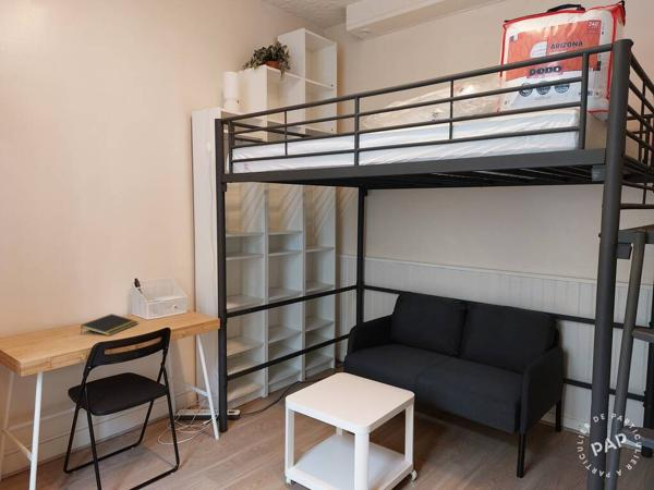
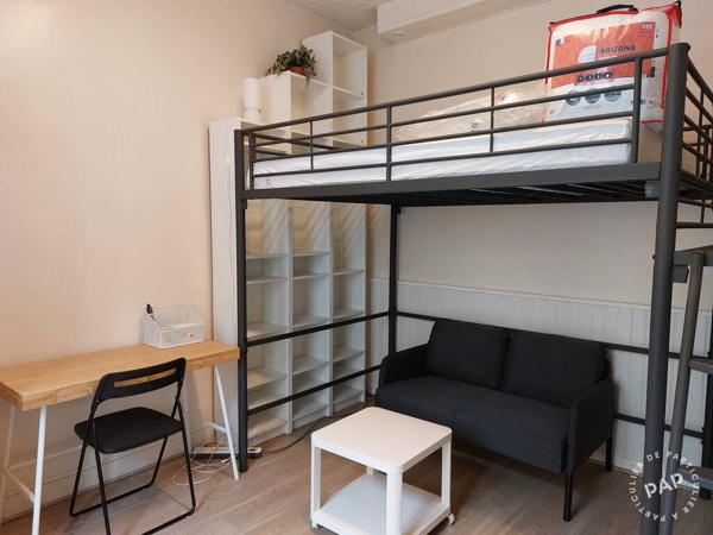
- notepad (110, 323)
